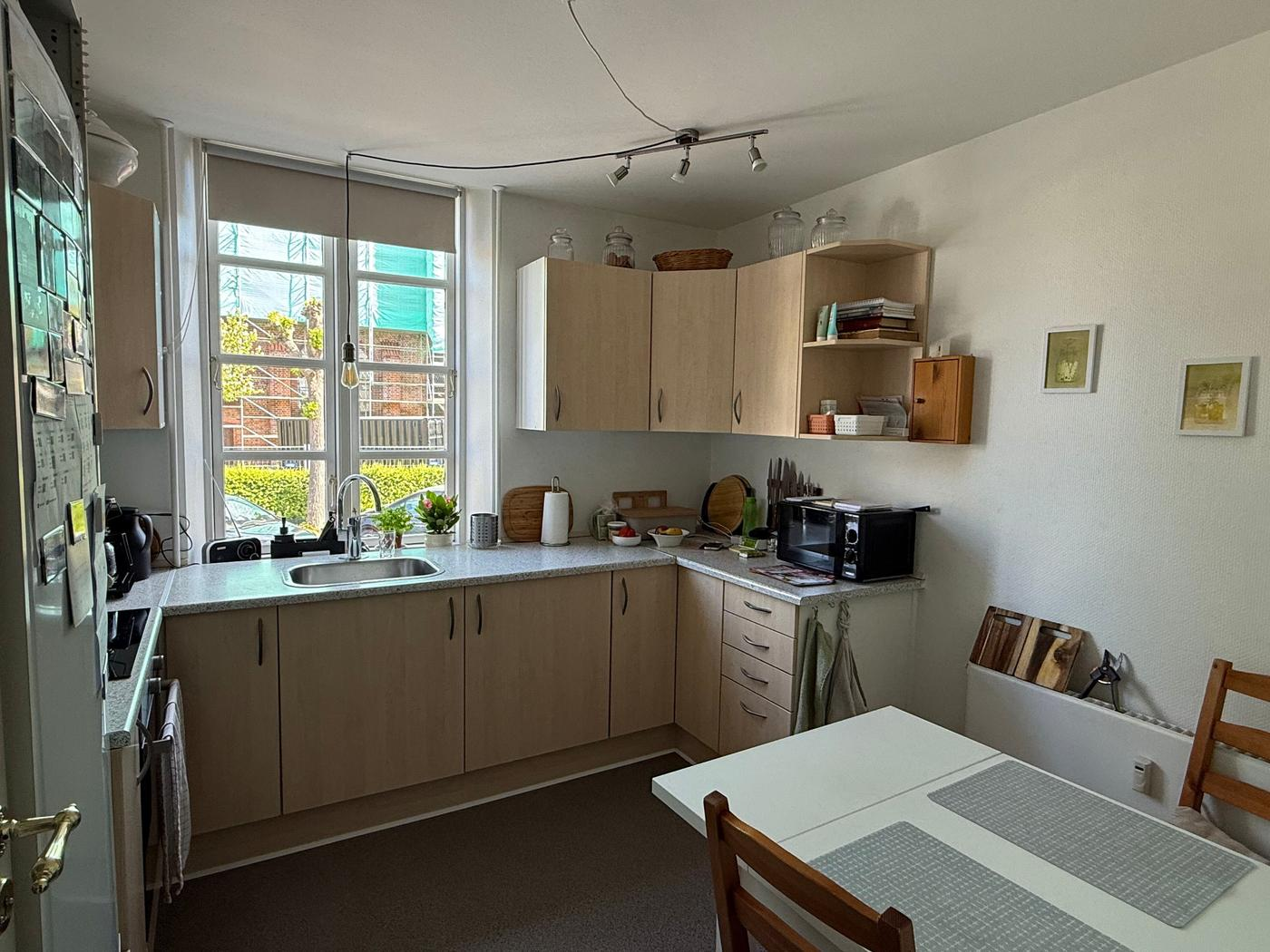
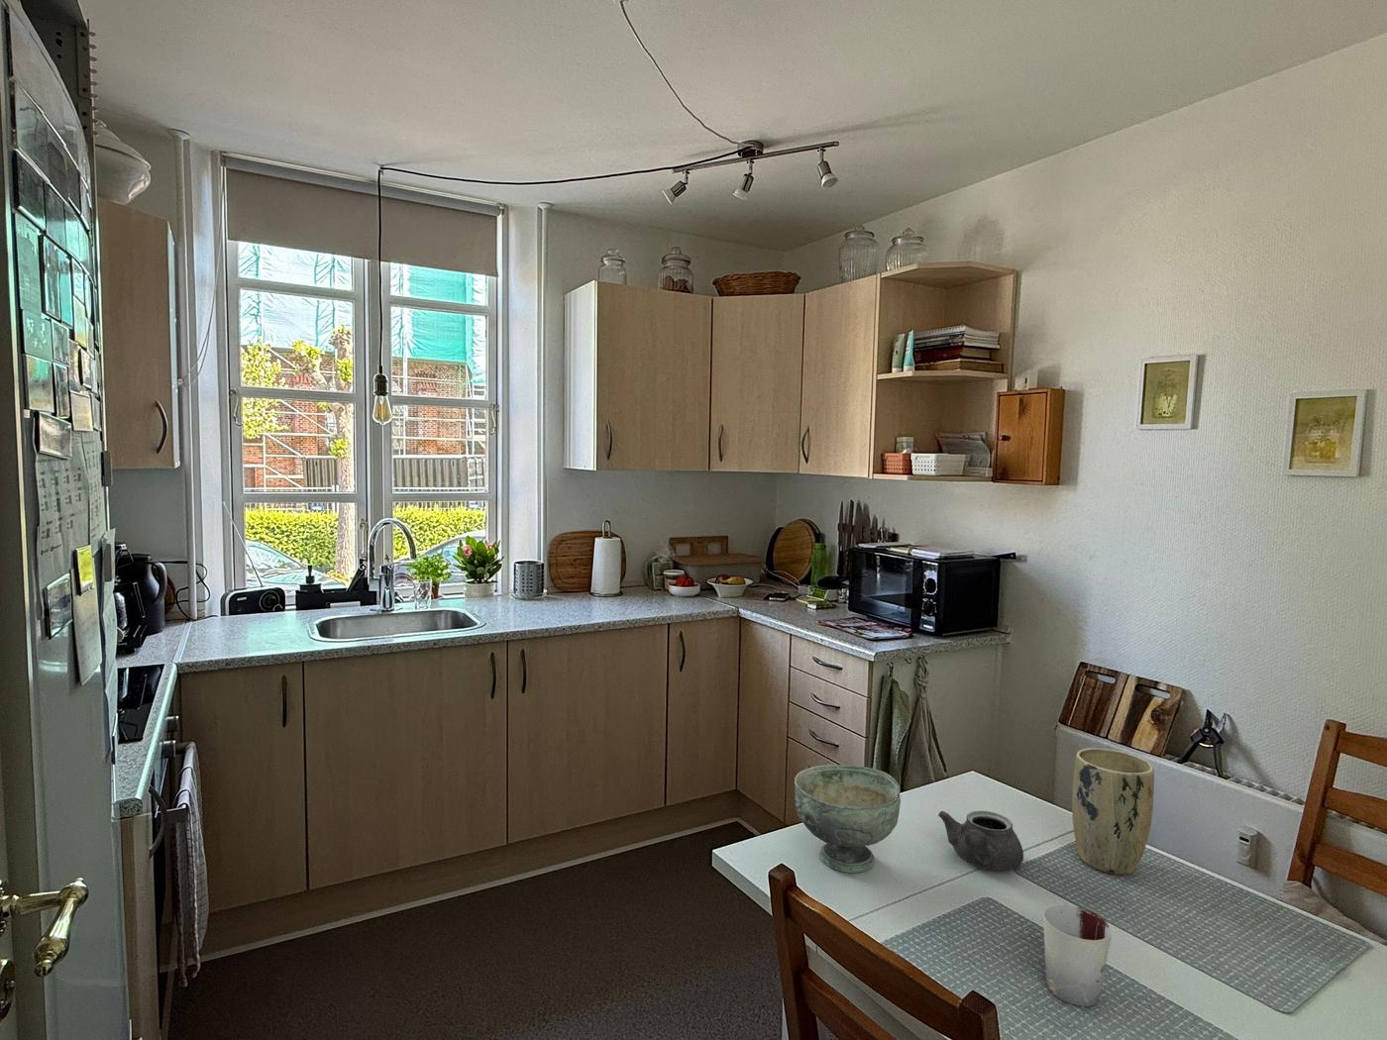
+ plant pot (1111, 812)
+ cup (1074, 949)
+ bowl (845, 820)
+ teapot (980, 839)
